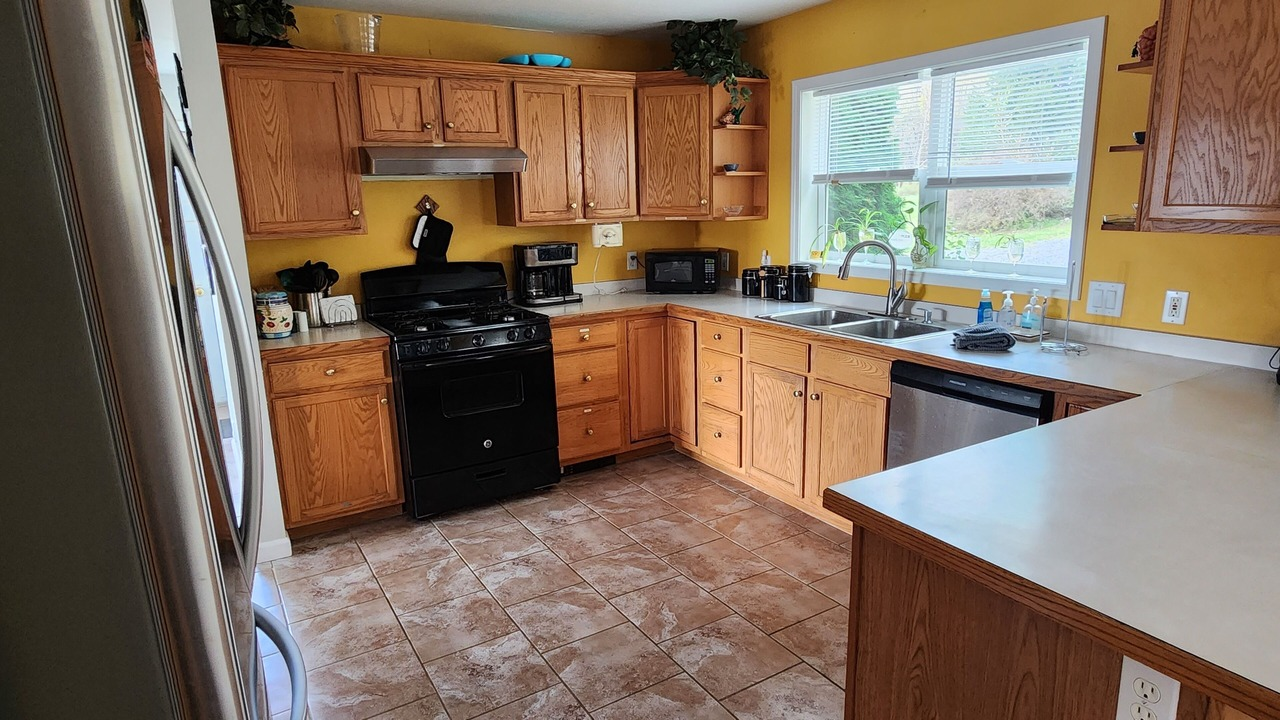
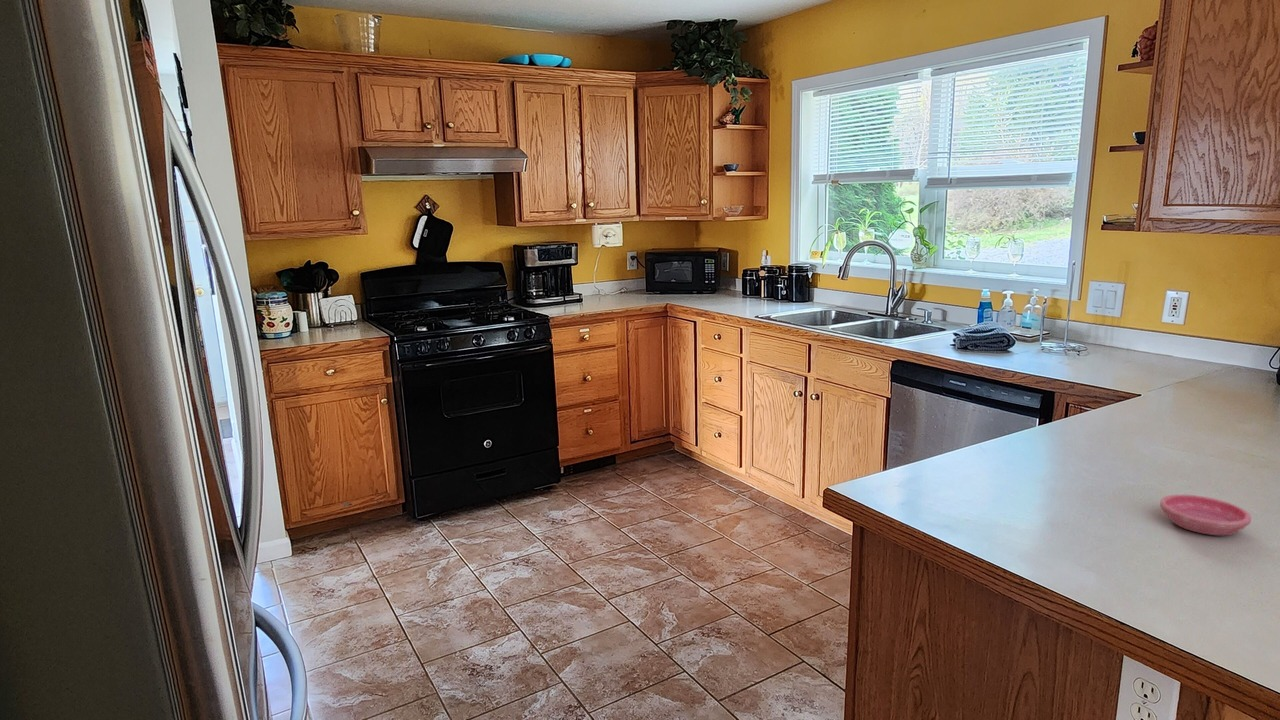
+ saucer (1203, 515)
